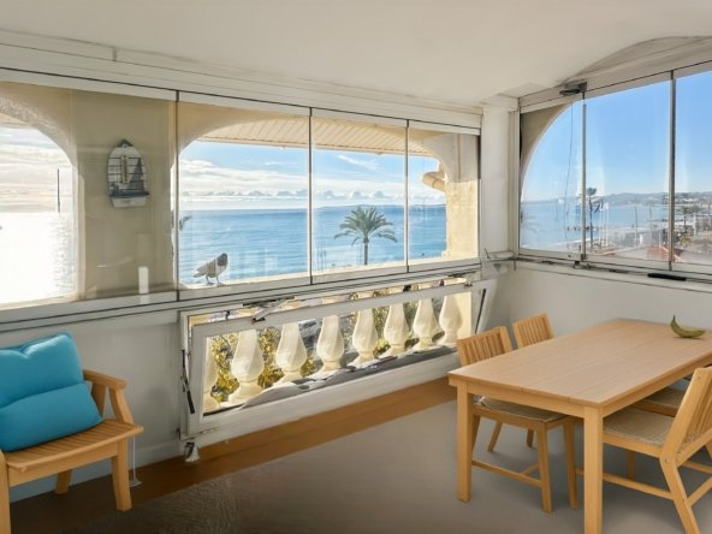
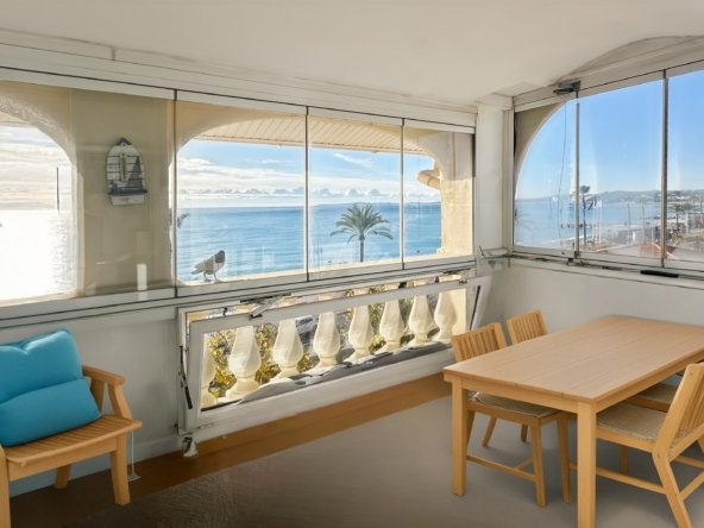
- fruit (687, 331)
